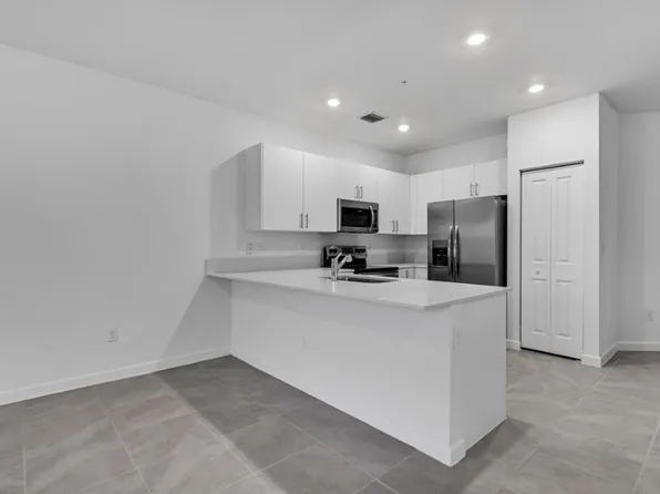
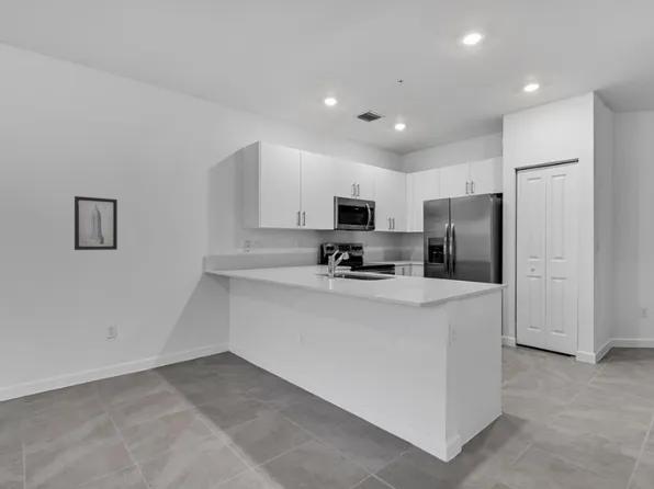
+ wall art (95, 224)
